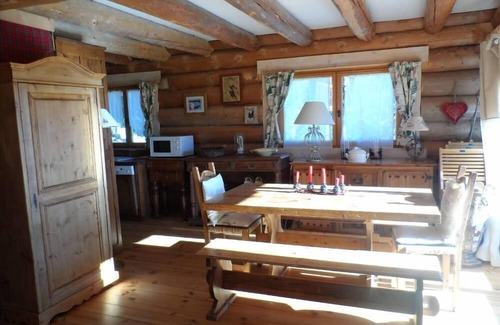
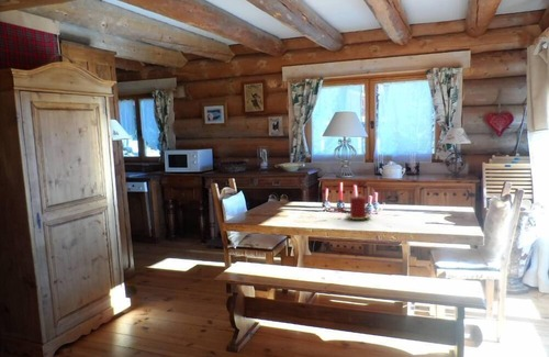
+ candle (358, 207)
